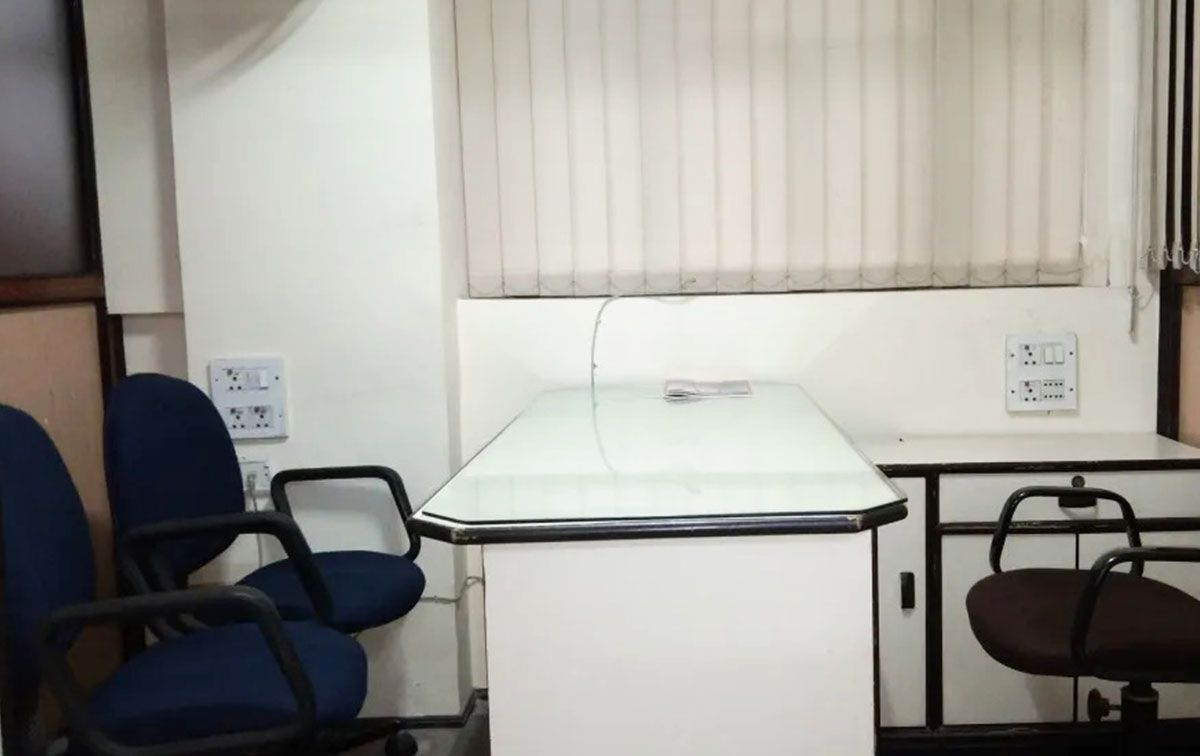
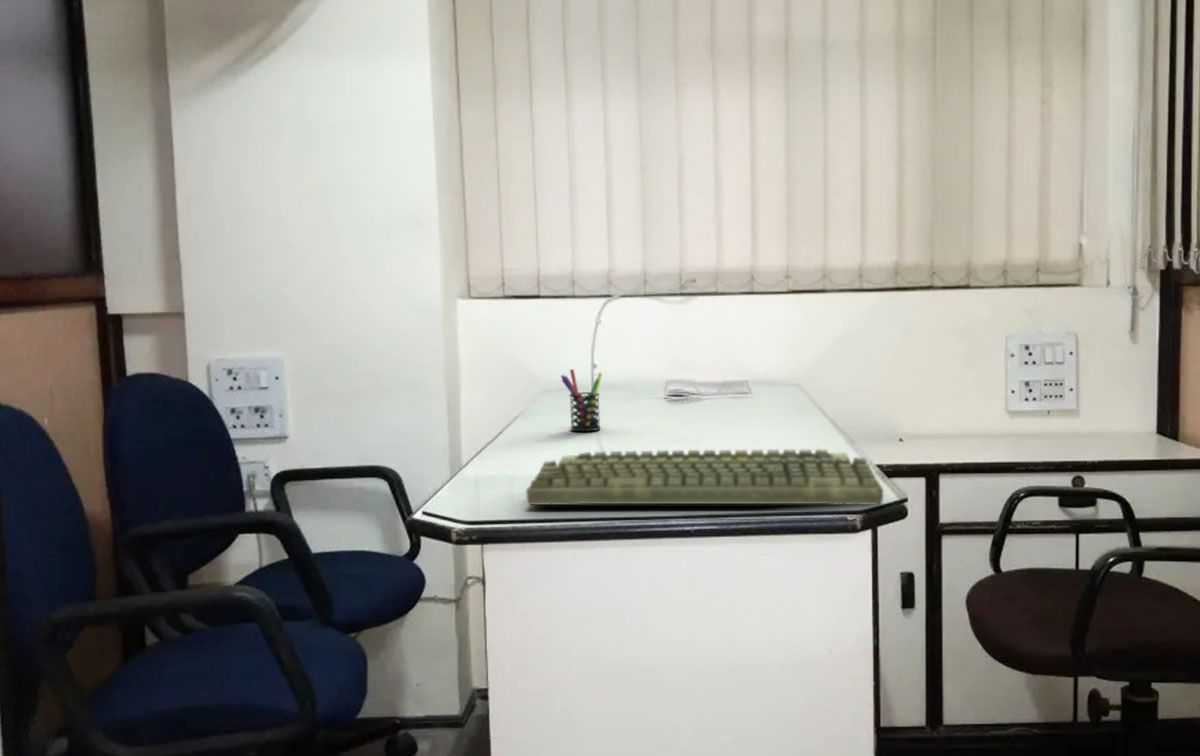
+ pen holder (585, 399)
+ computer keyboard (702, 477)
